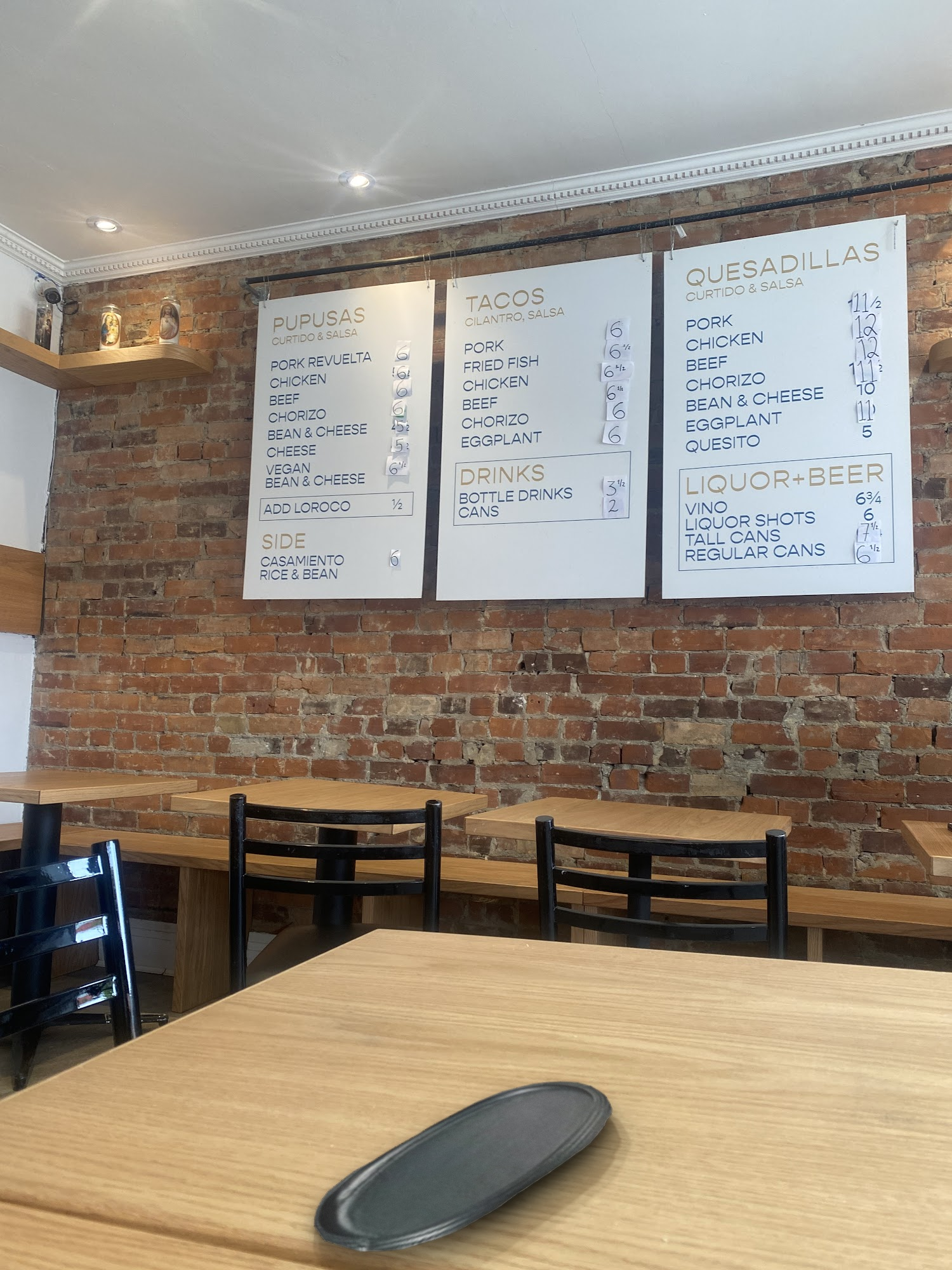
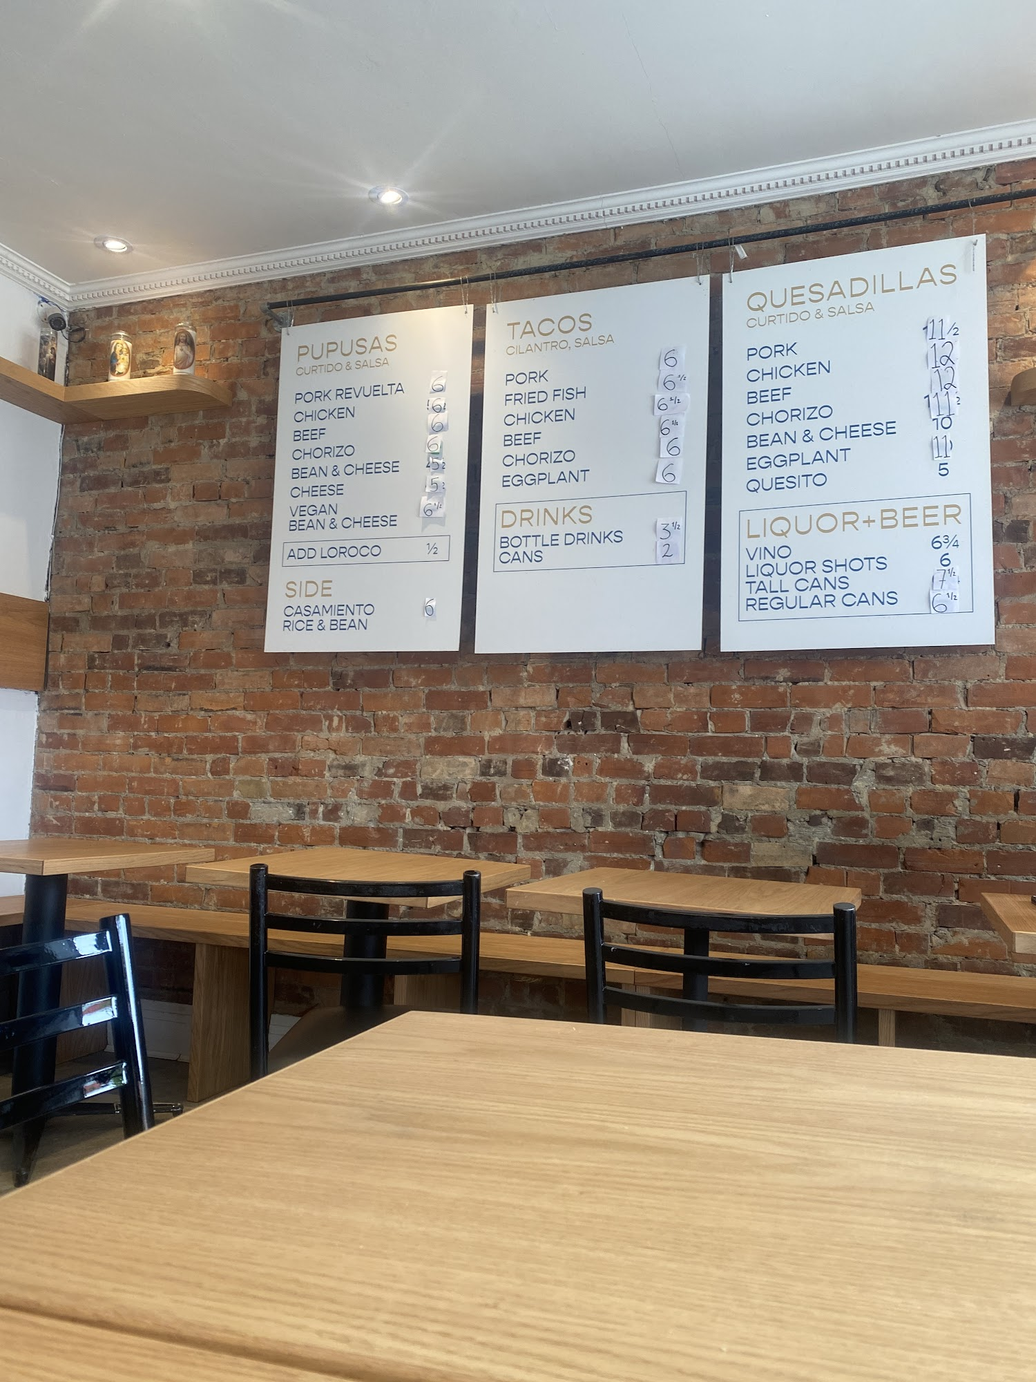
- oval tray (482, 1149)
